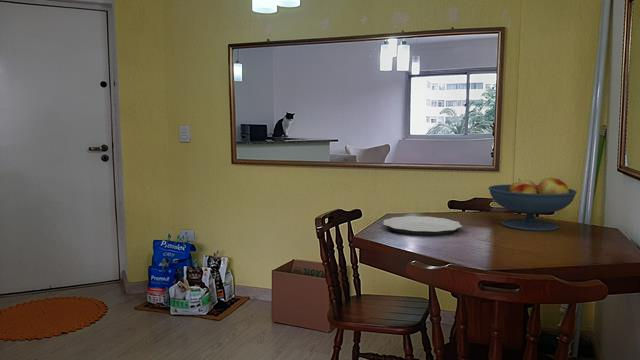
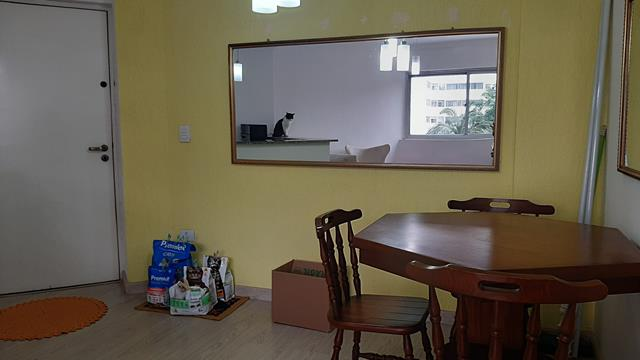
- fruit bowl (530, 201)
- plate (421, 226)
